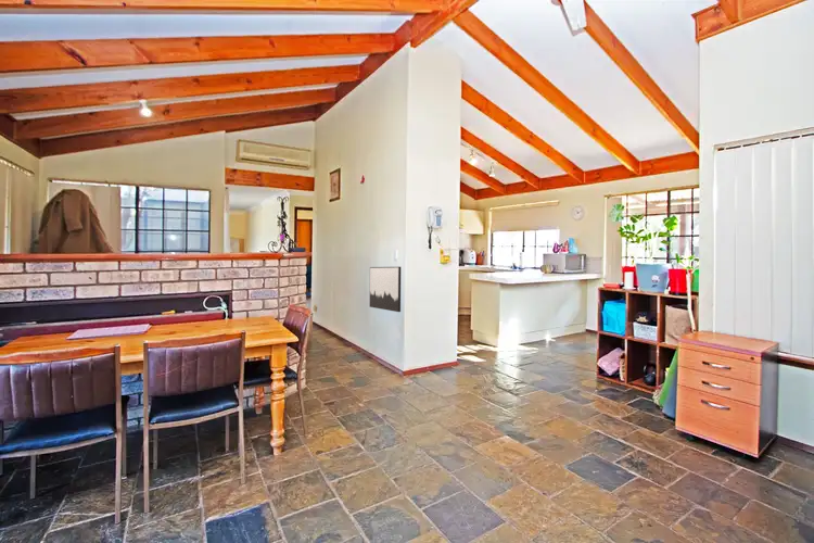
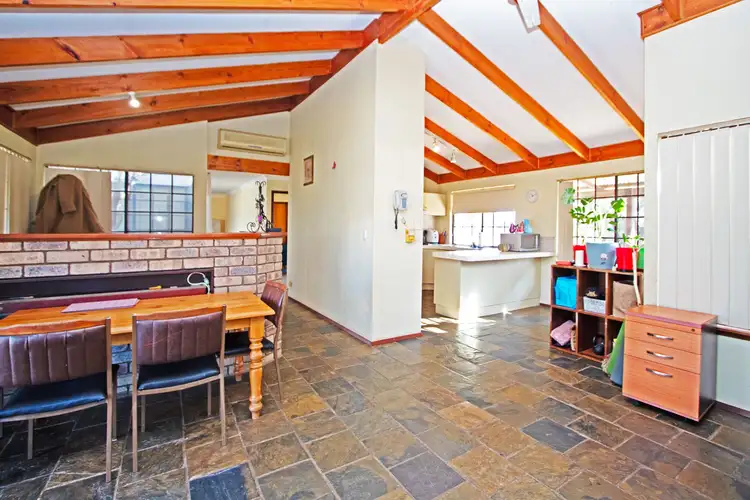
- wall art (383, 288)
